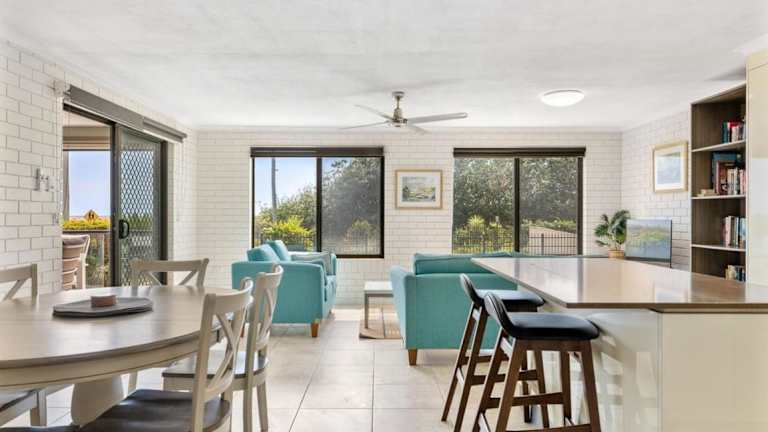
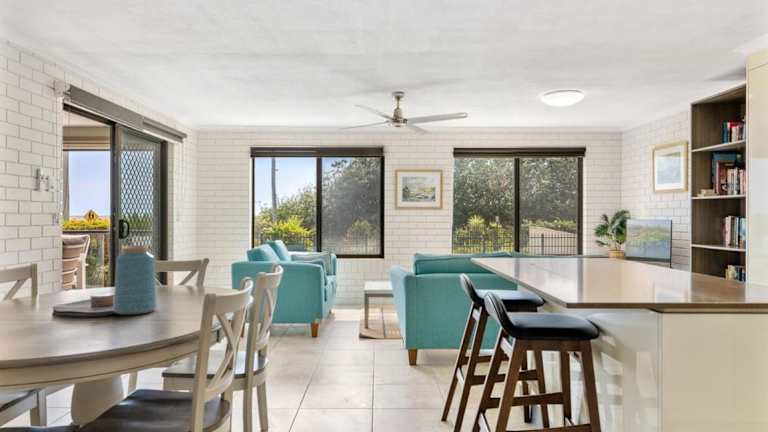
+ vase (135, 279)
